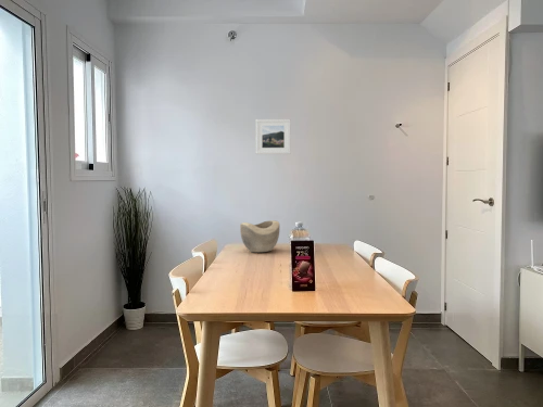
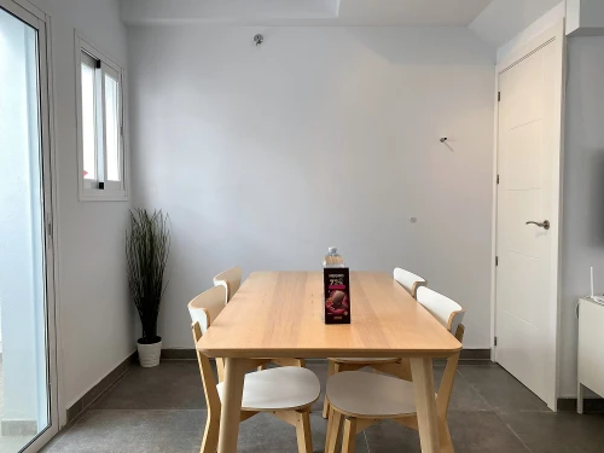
- decorative bowl (260, 236)
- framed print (273, 137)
